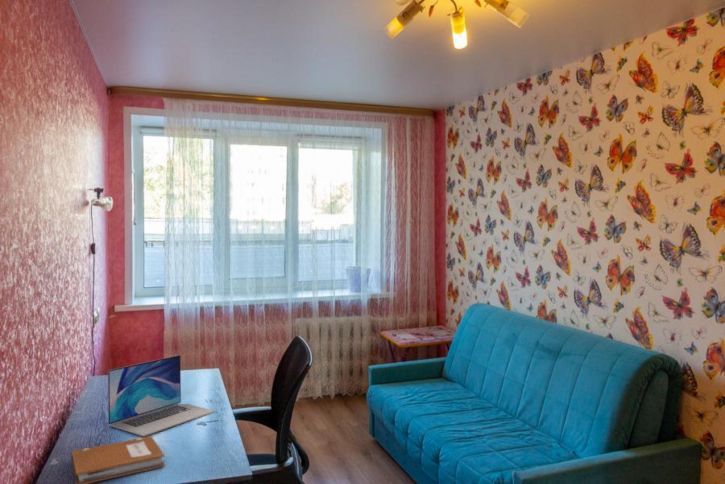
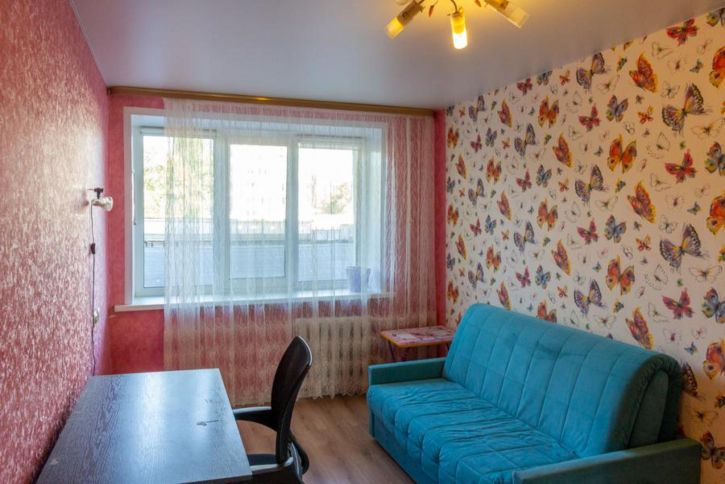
- laptop (163, 391)
- notebook (119, 457)
